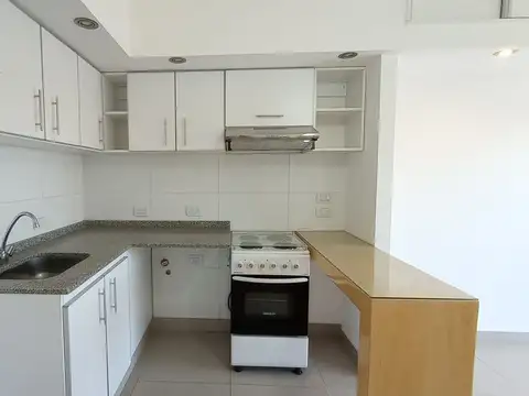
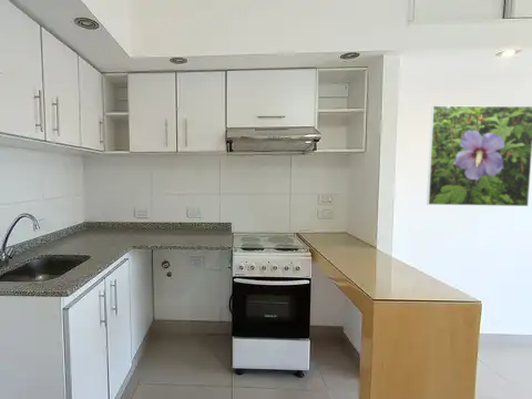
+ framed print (479, 156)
